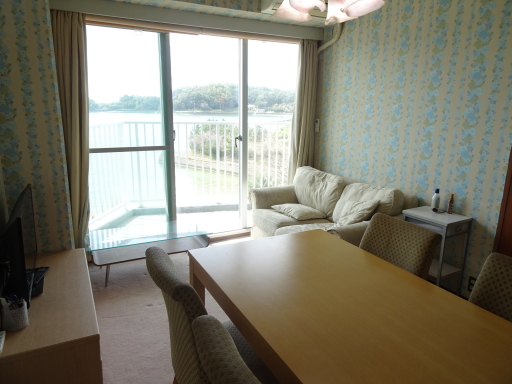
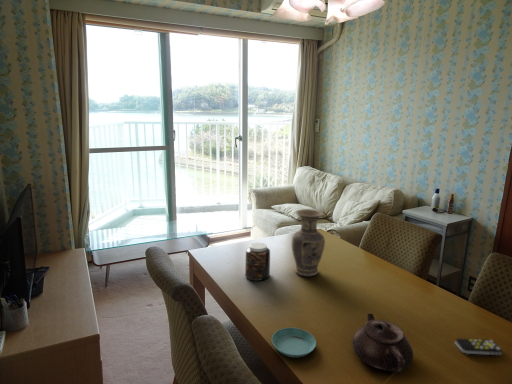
+ vase (308, 242)
+ saucer (293, 343)
+ teapot (382, 341)
+ remote control (478, 346)
+ jar (257, 260)
